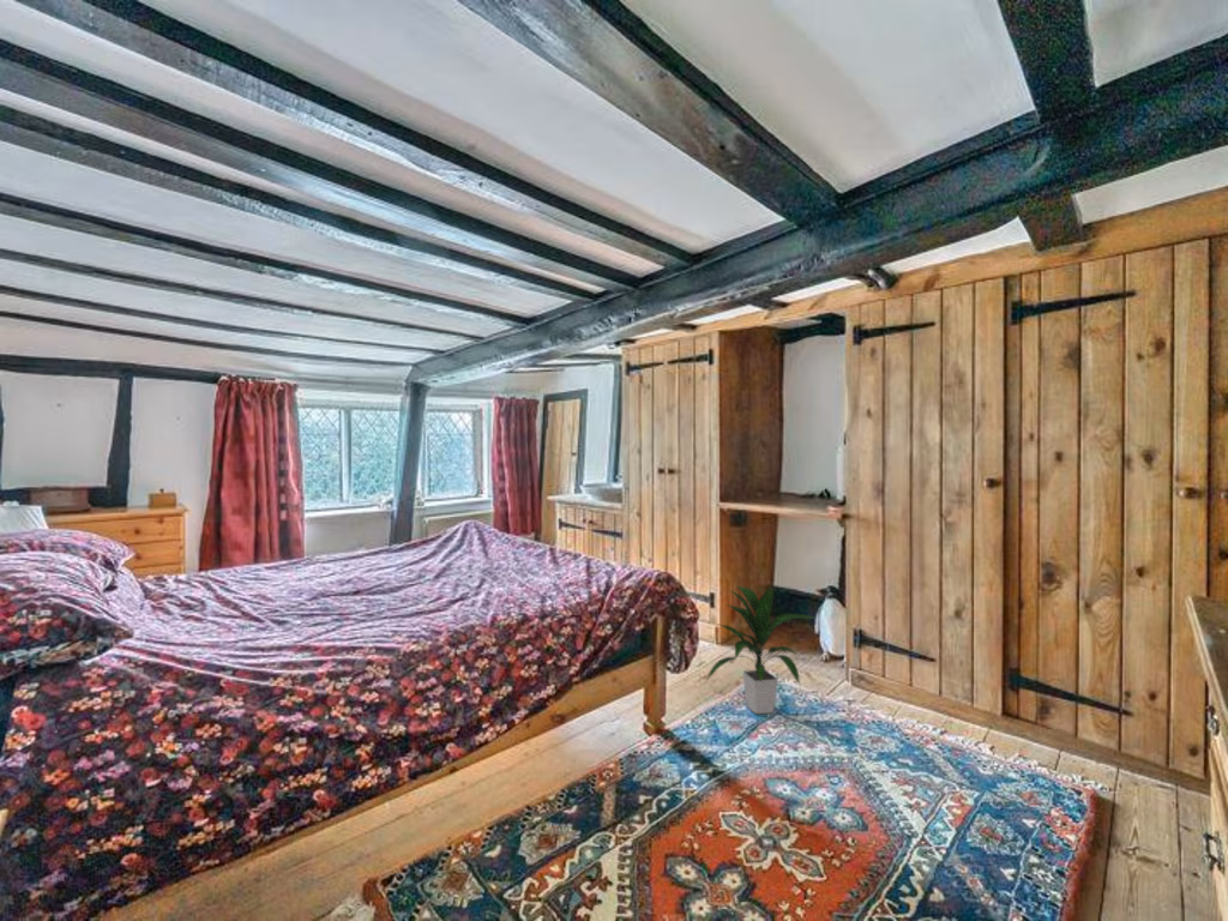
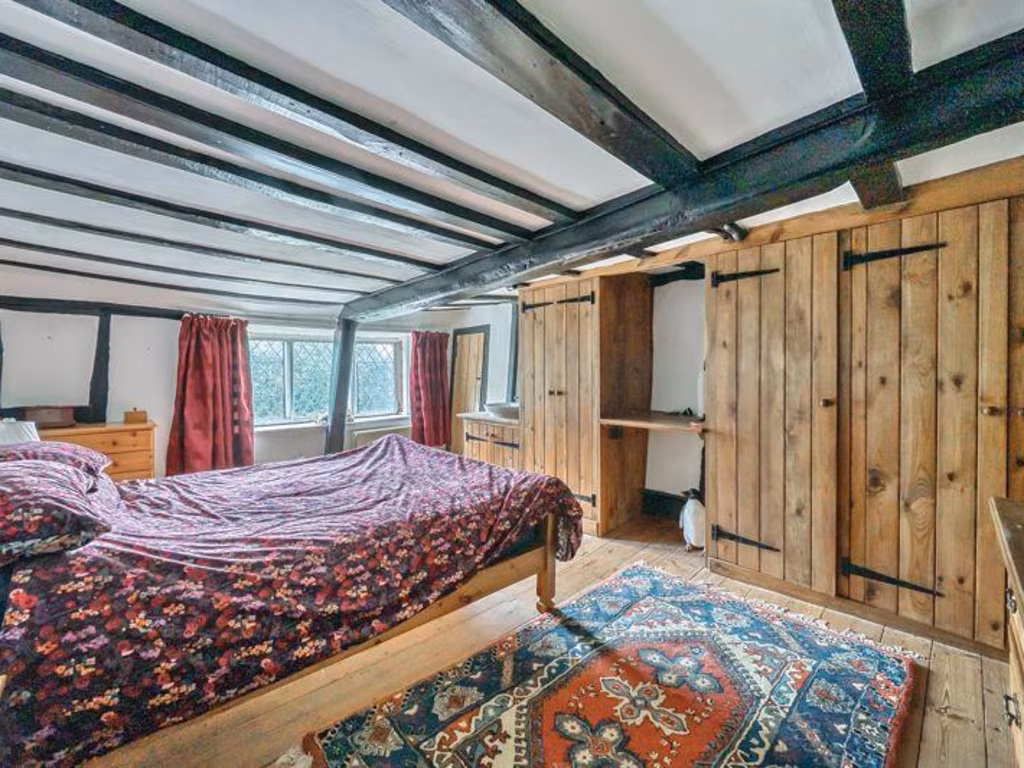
- indoor plant (756, 644)
